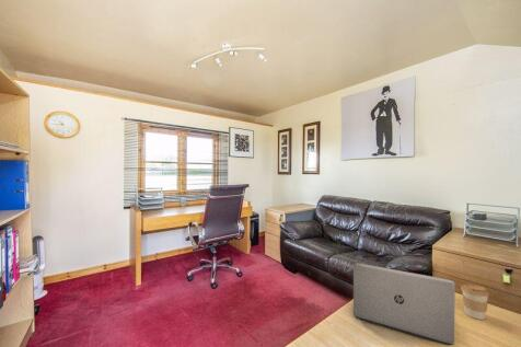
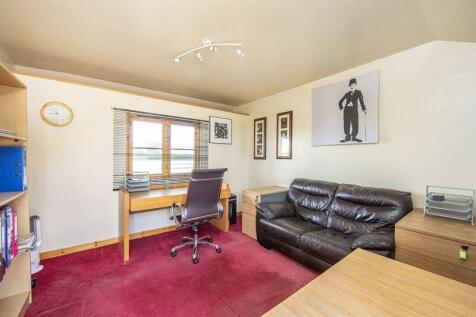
- laptop (397, 288)
- coffee cup (474, 300)
